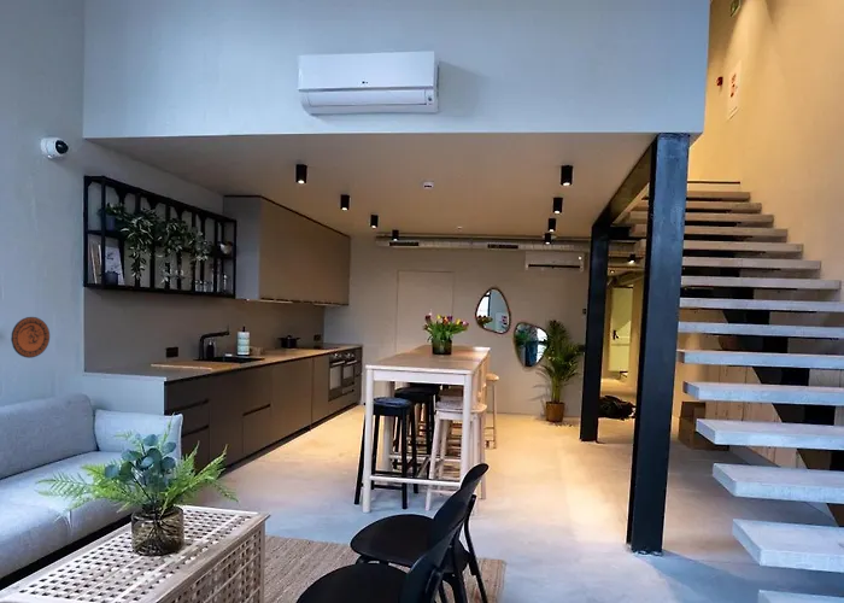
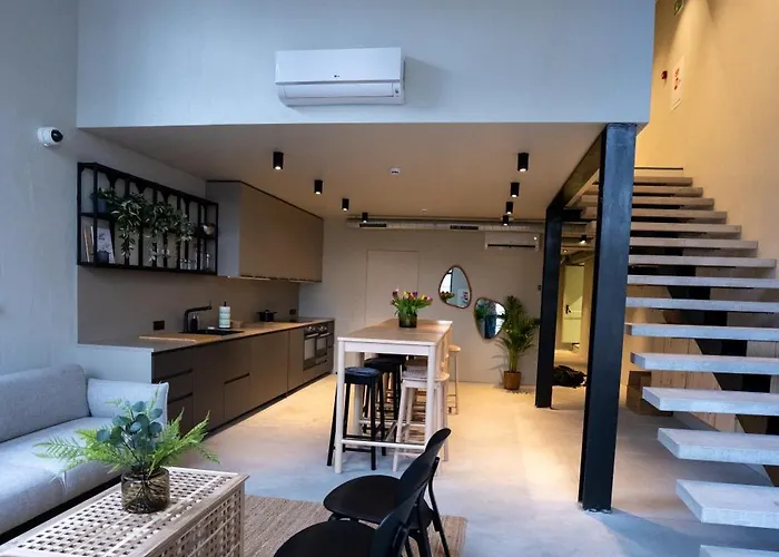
- decorative plate (30, 336)
